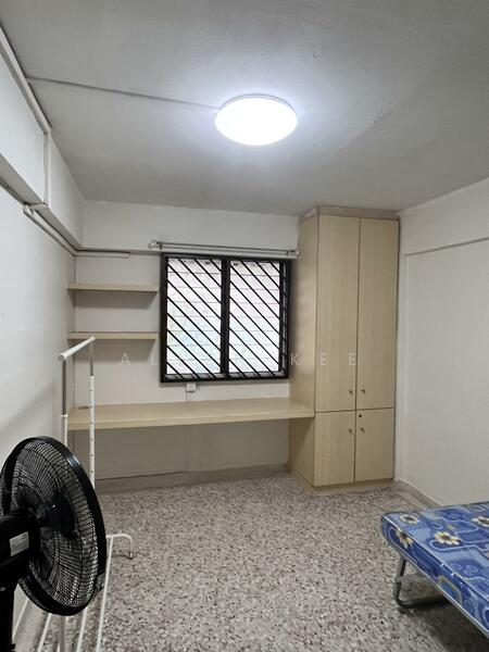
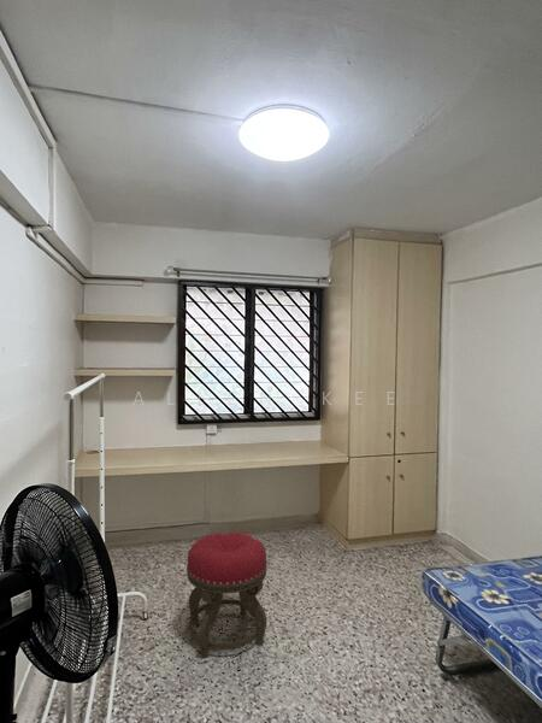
+ stool (226, 588)
